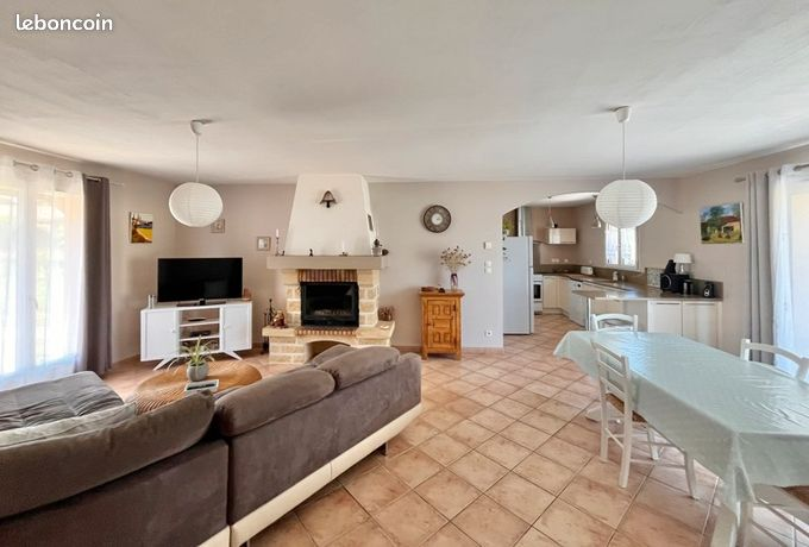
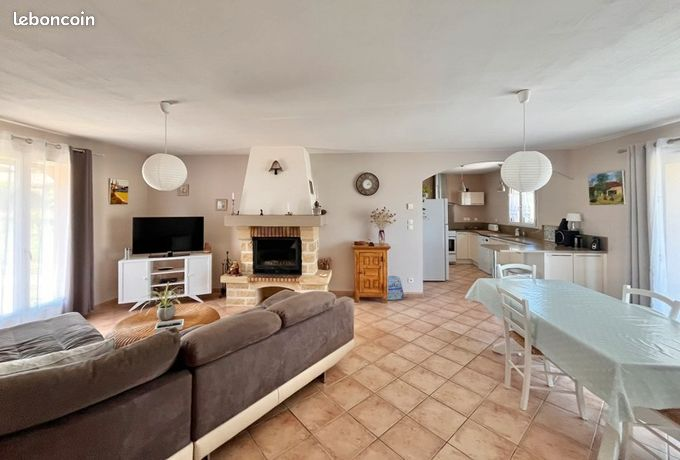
+ backpack (393, 287)
